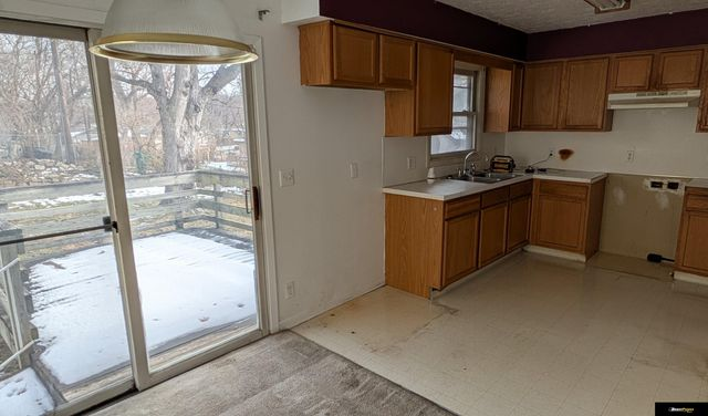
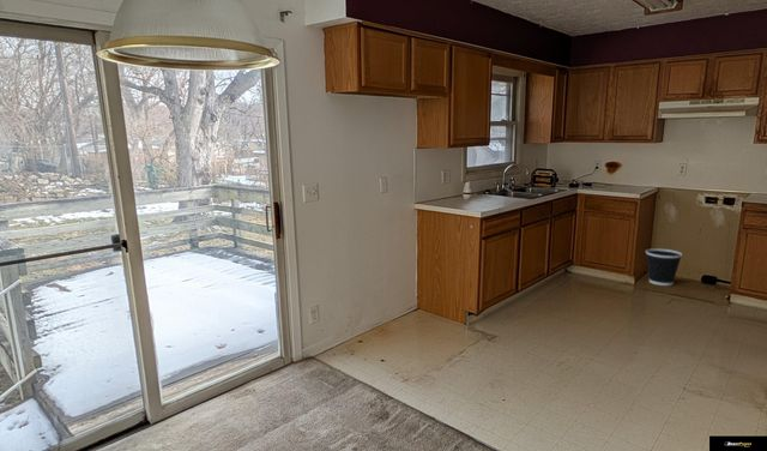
+ wastebasket (662, 266)
